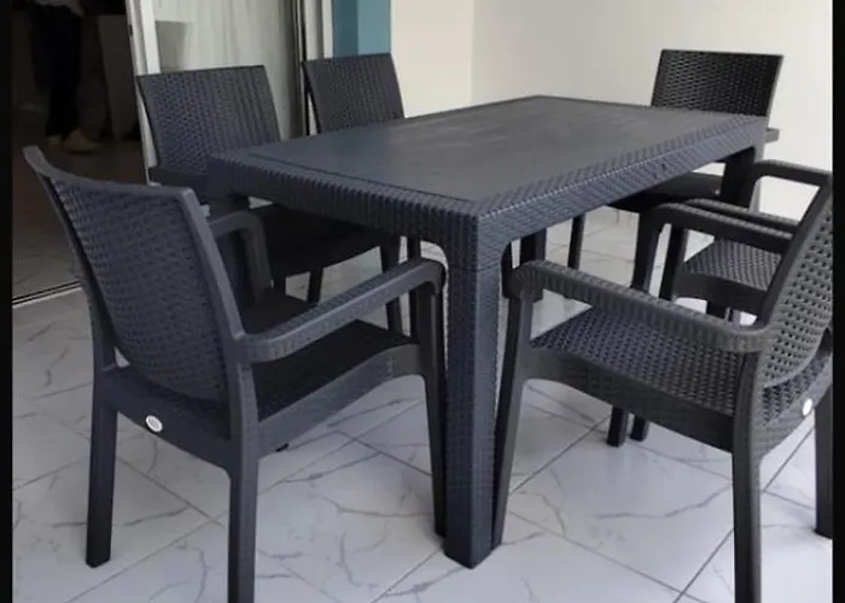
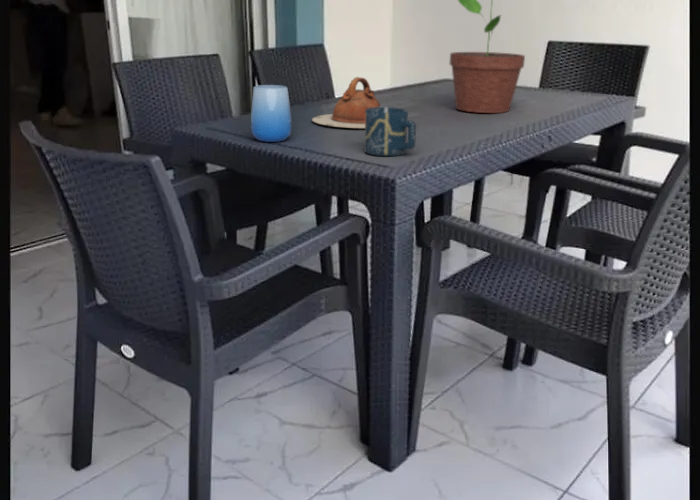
+ cup (271, 113)
+ cup (391, 132)
+ teapot (359, 99)
+ potted plant (488, 45)
